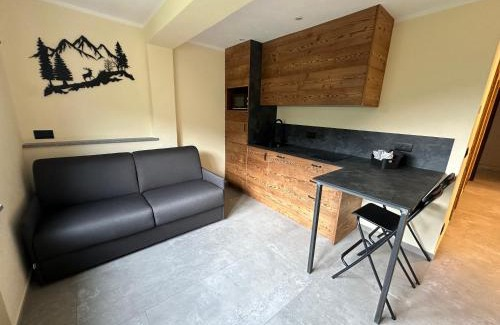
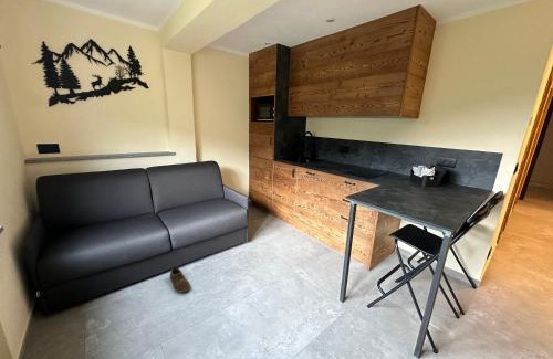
+ shoe (179, 278)
